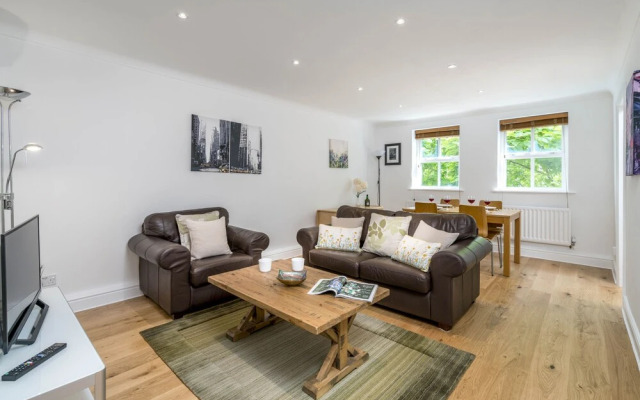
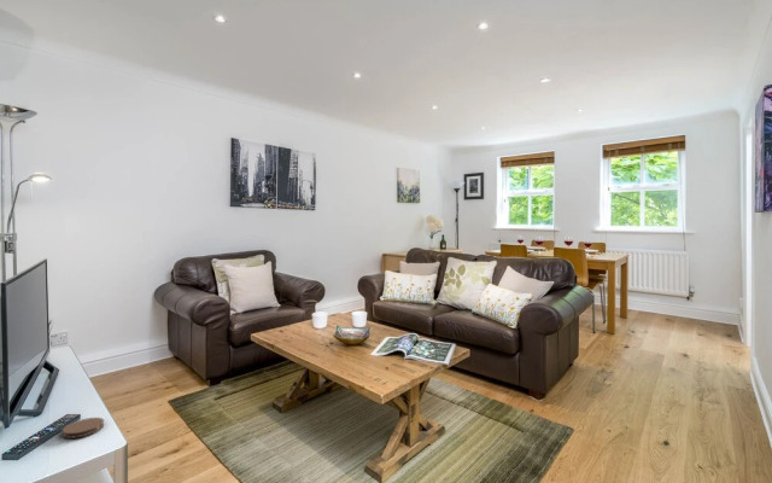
+ coaster (83, 426)
